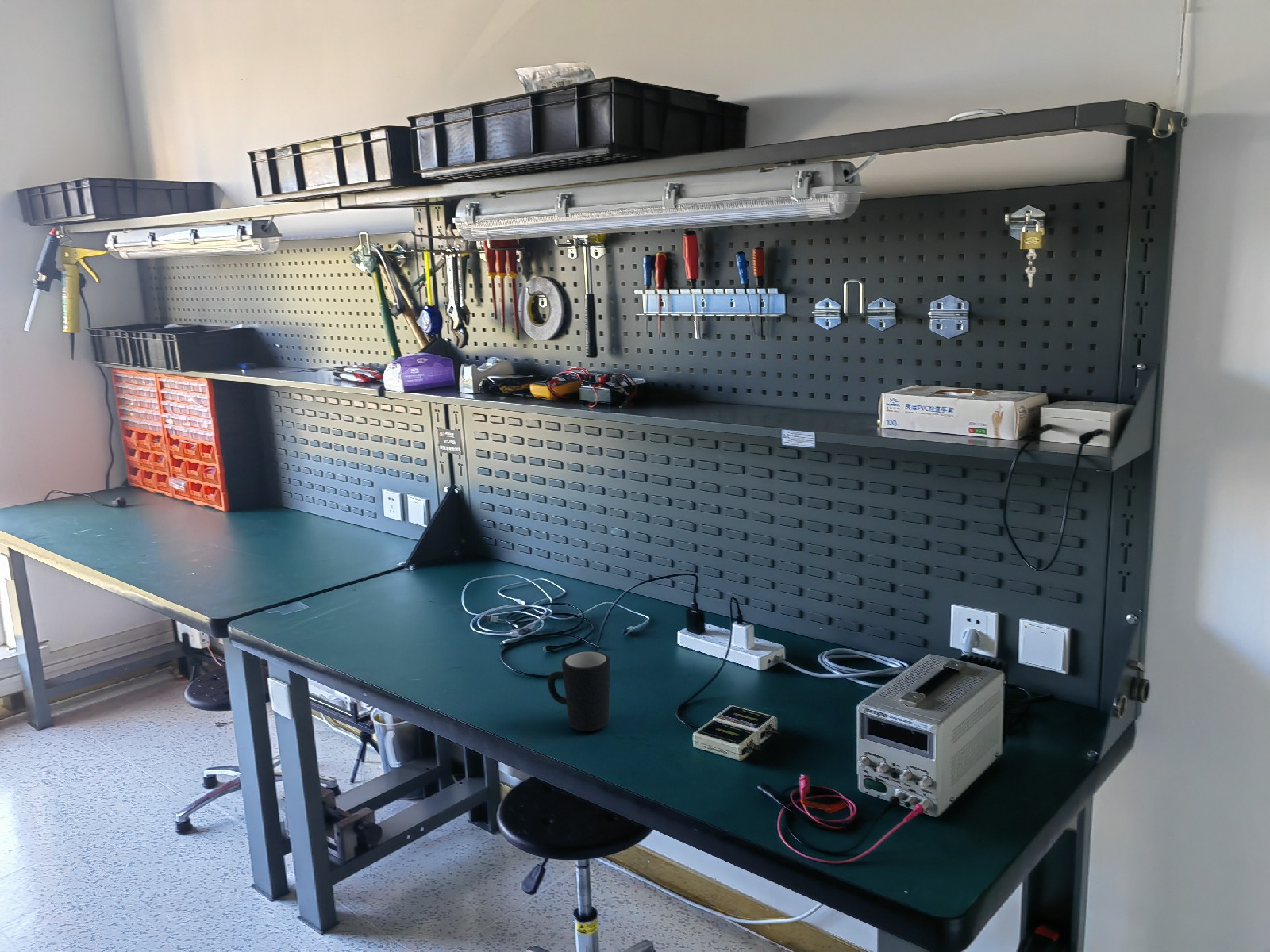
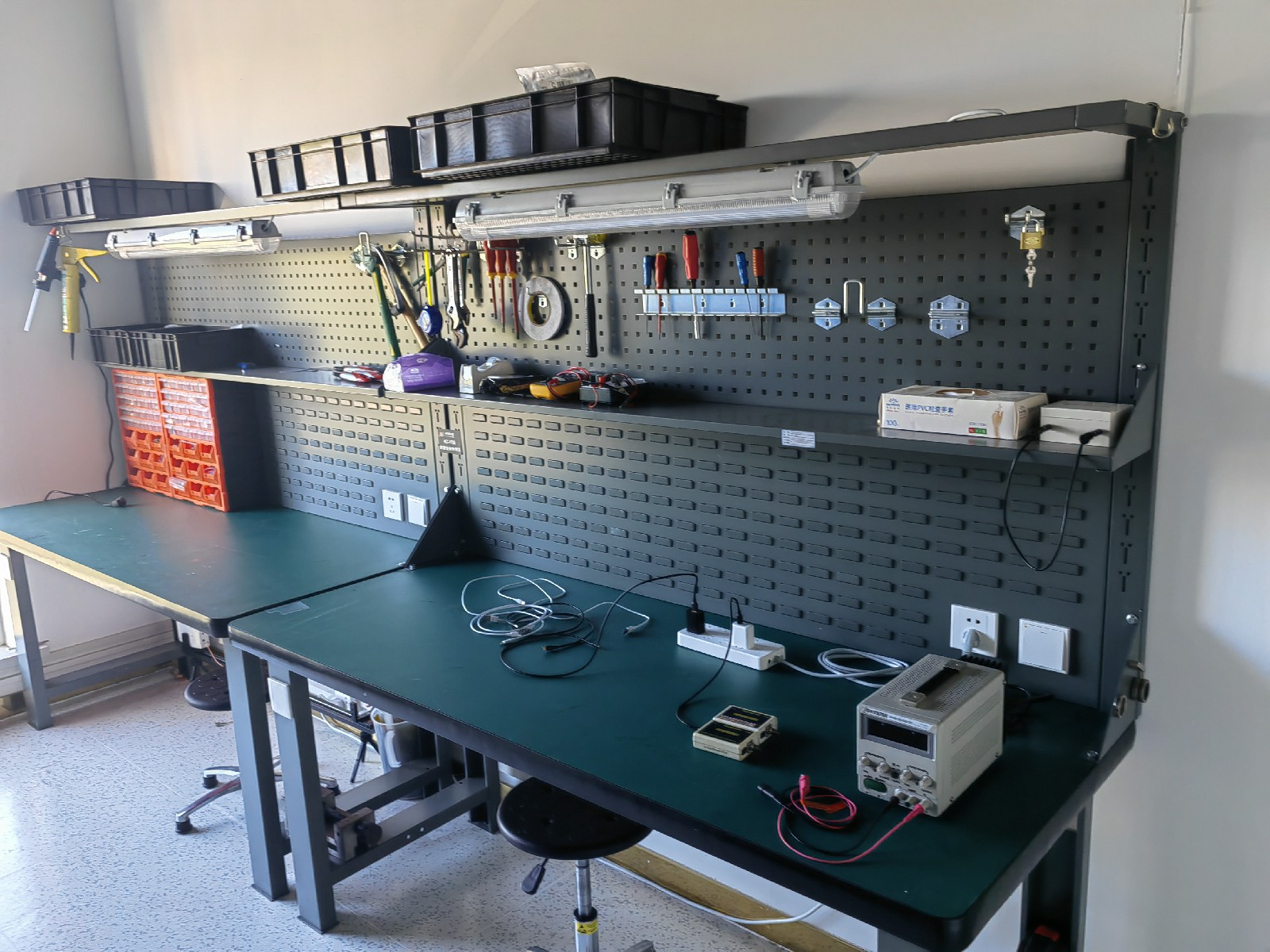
- mug (578, 690)
